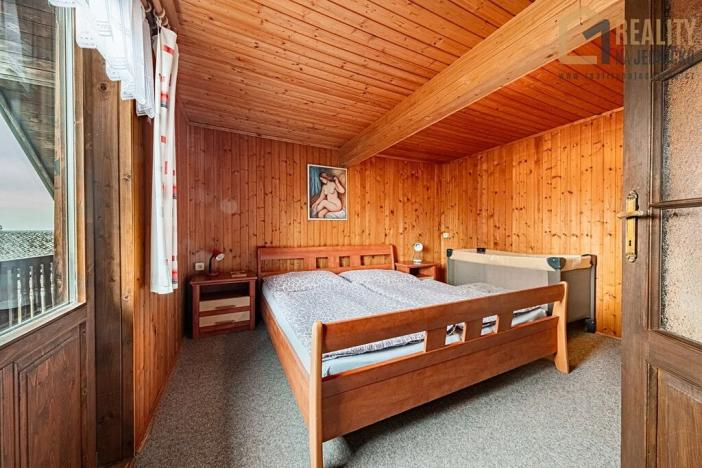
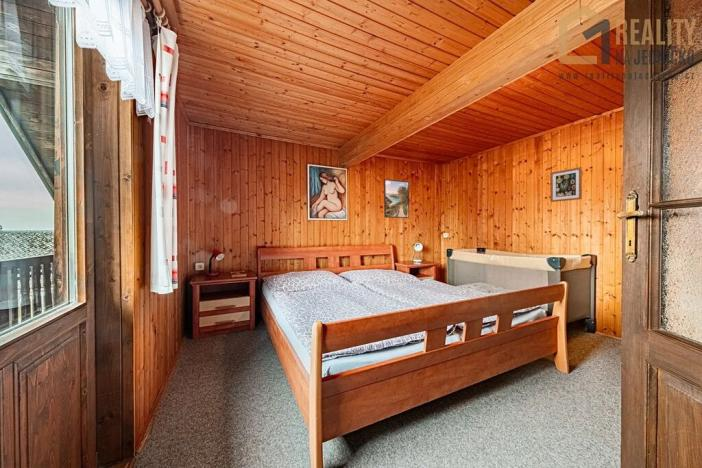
+ wall art (565, 185)
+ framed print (396, 199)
